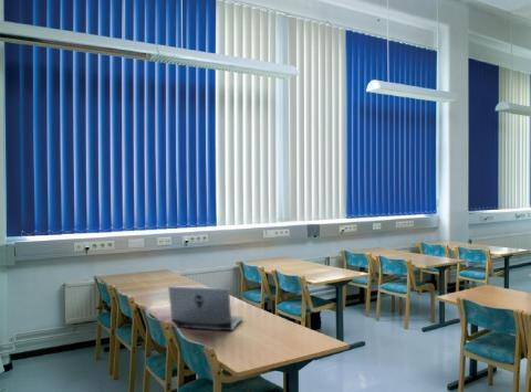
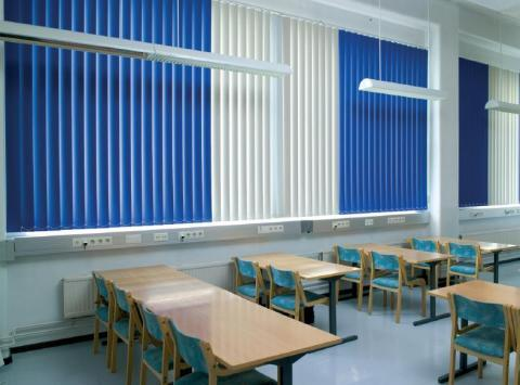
- laptop computer (207, 303)
